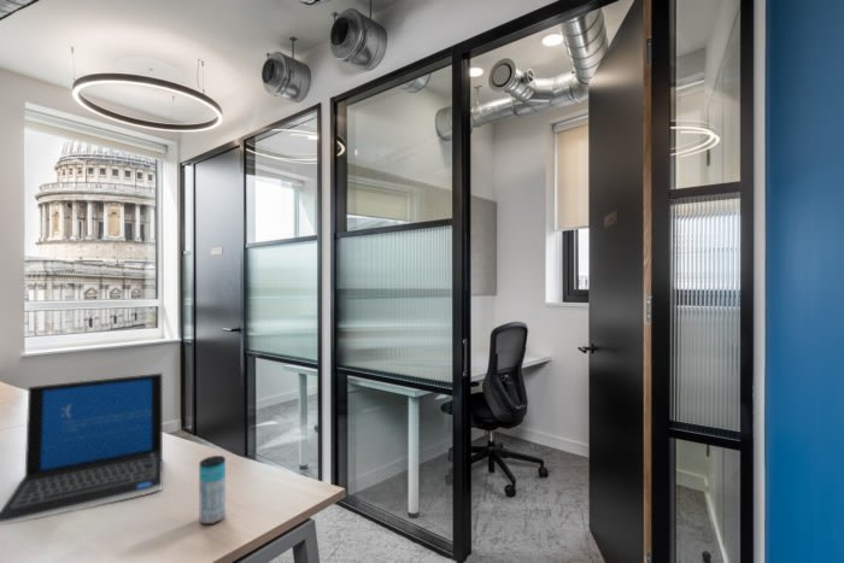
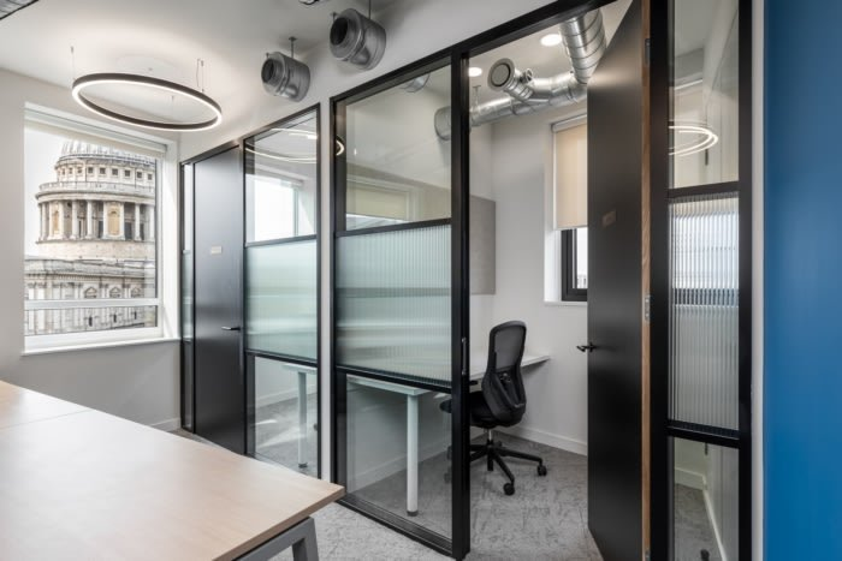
- beverage can (212, 489)
- laptop (93, 435)
